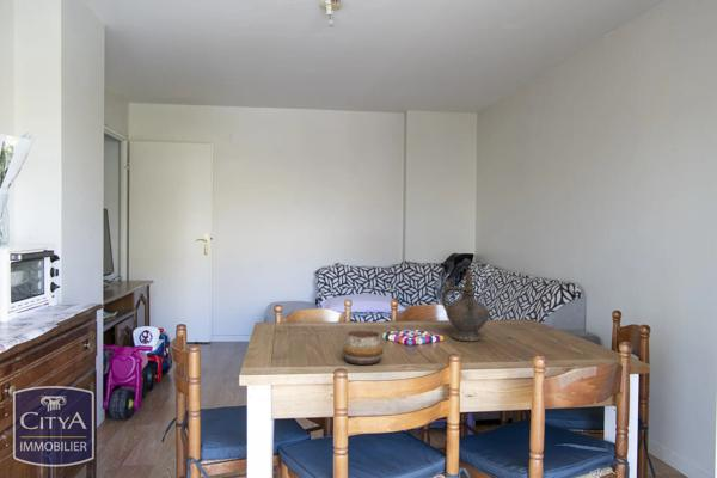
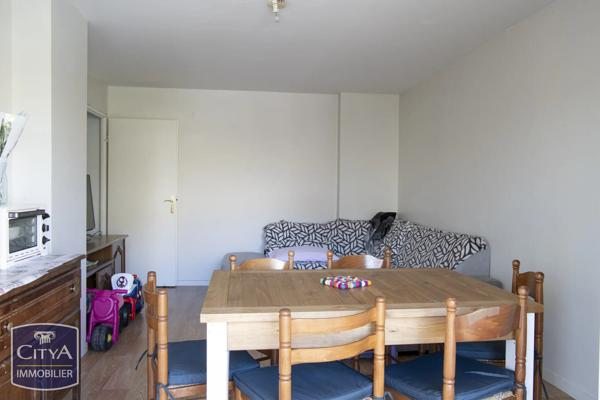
- decorative bowl (362, 347)
- ceremonial vessel (465, 305)
